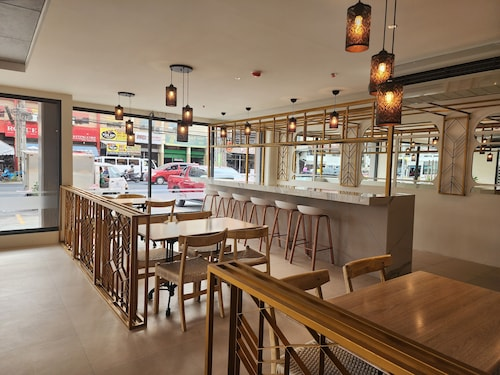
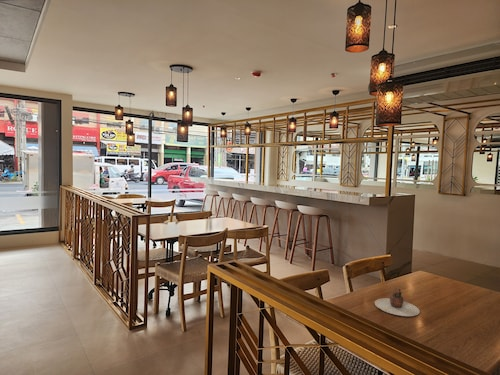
+ teapot (397, 298)
